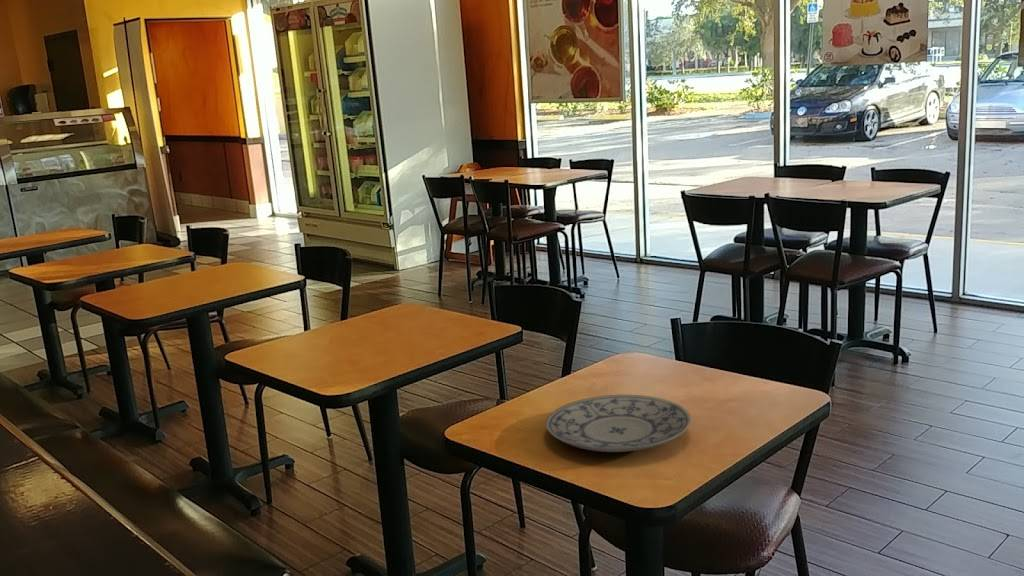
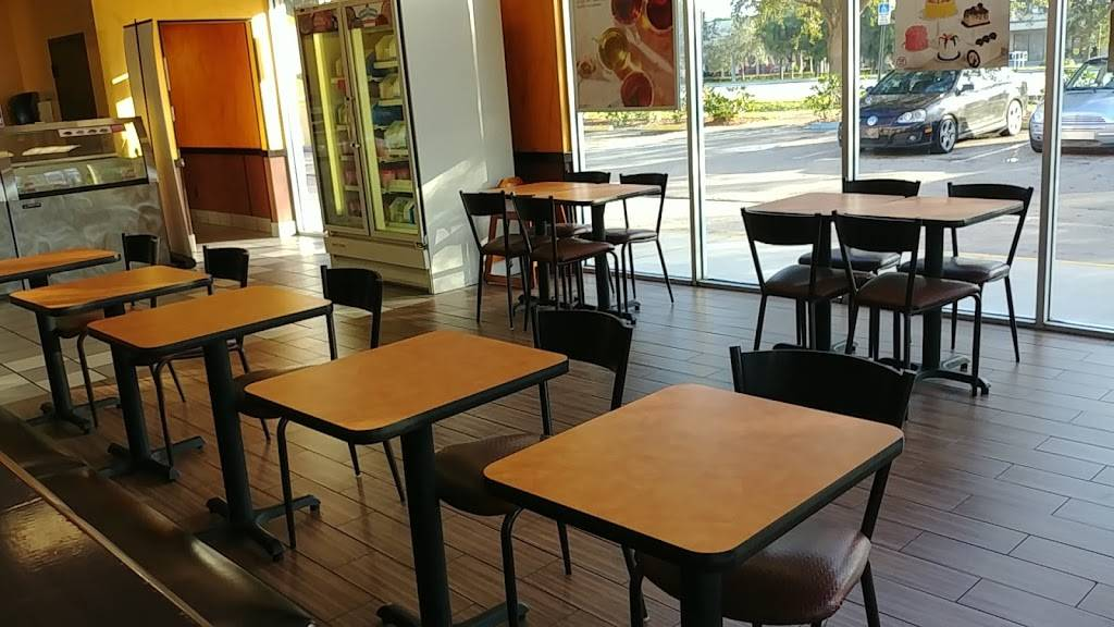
- plate (618, 426)
